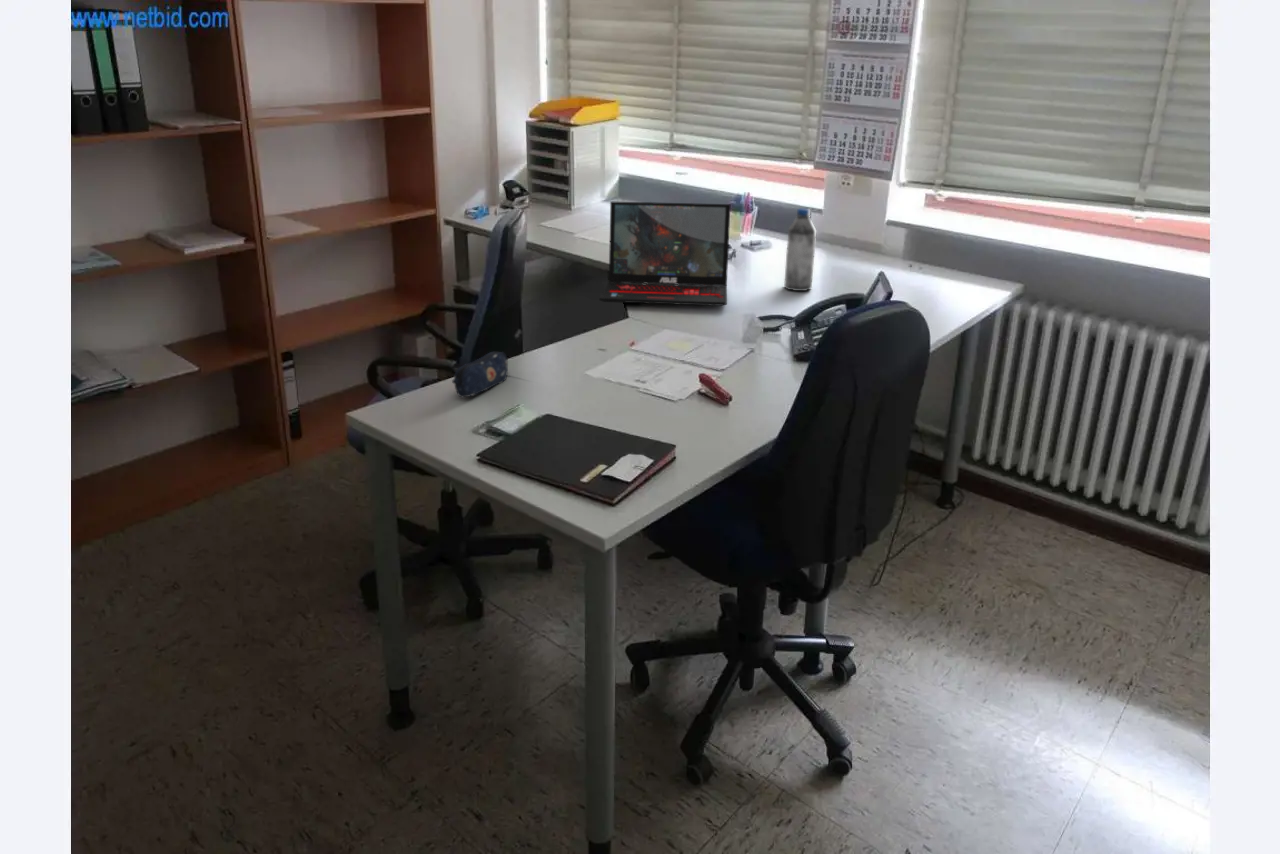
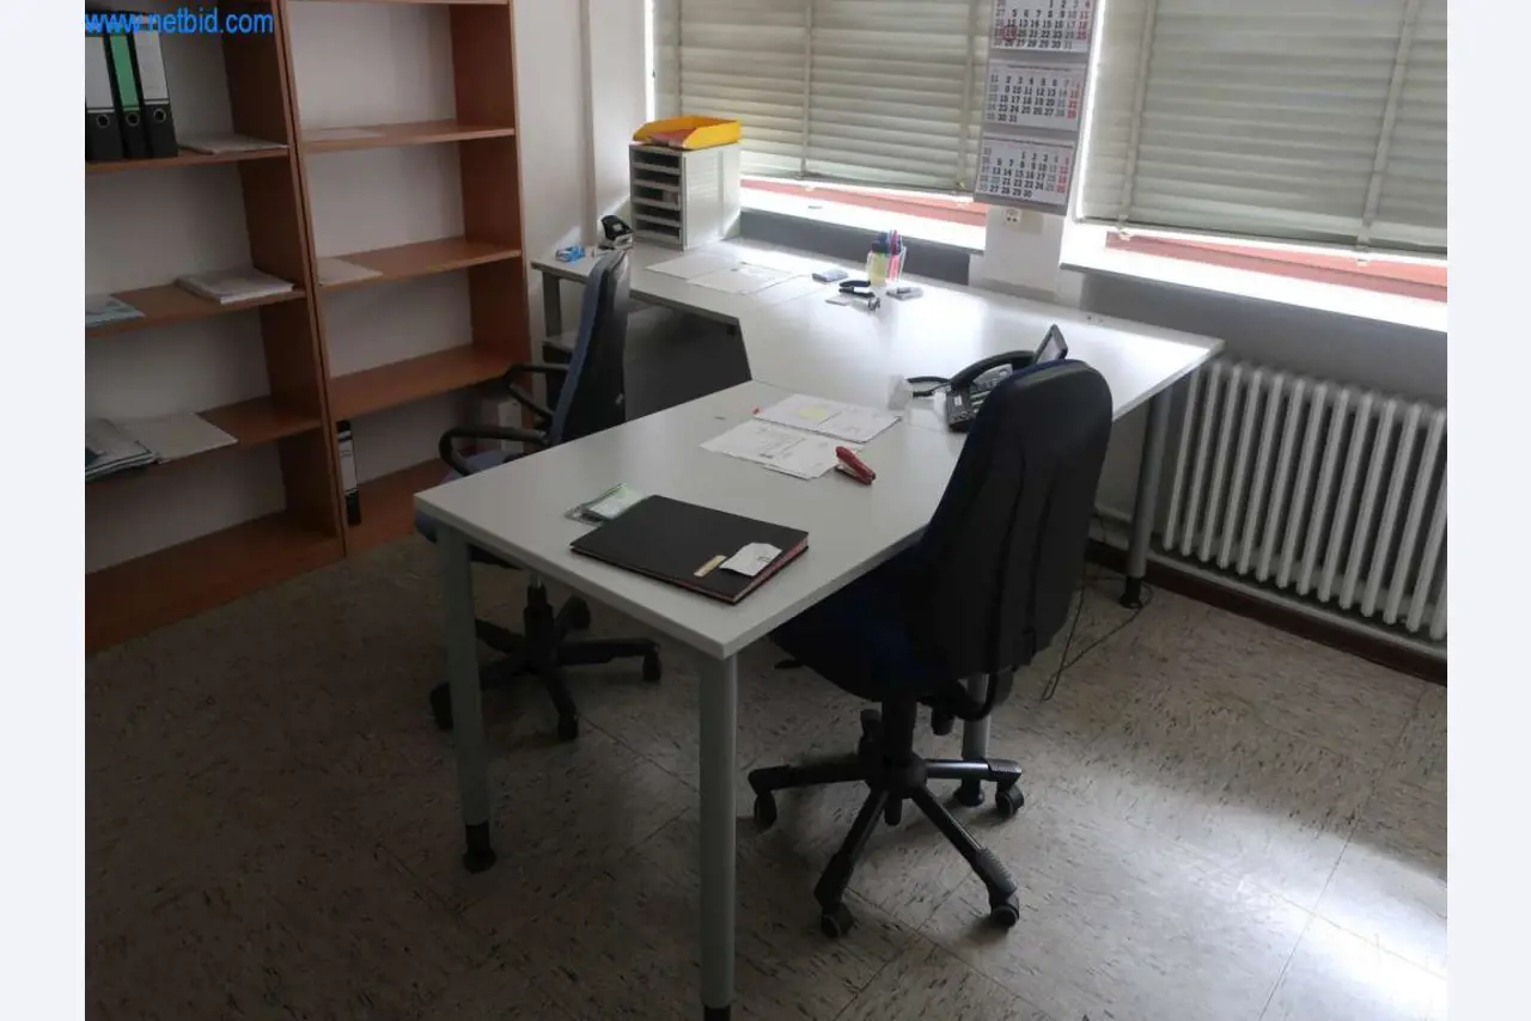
- water bottle (800, 249)
- pencil case (482, 374)
- laptop (666, 252)
